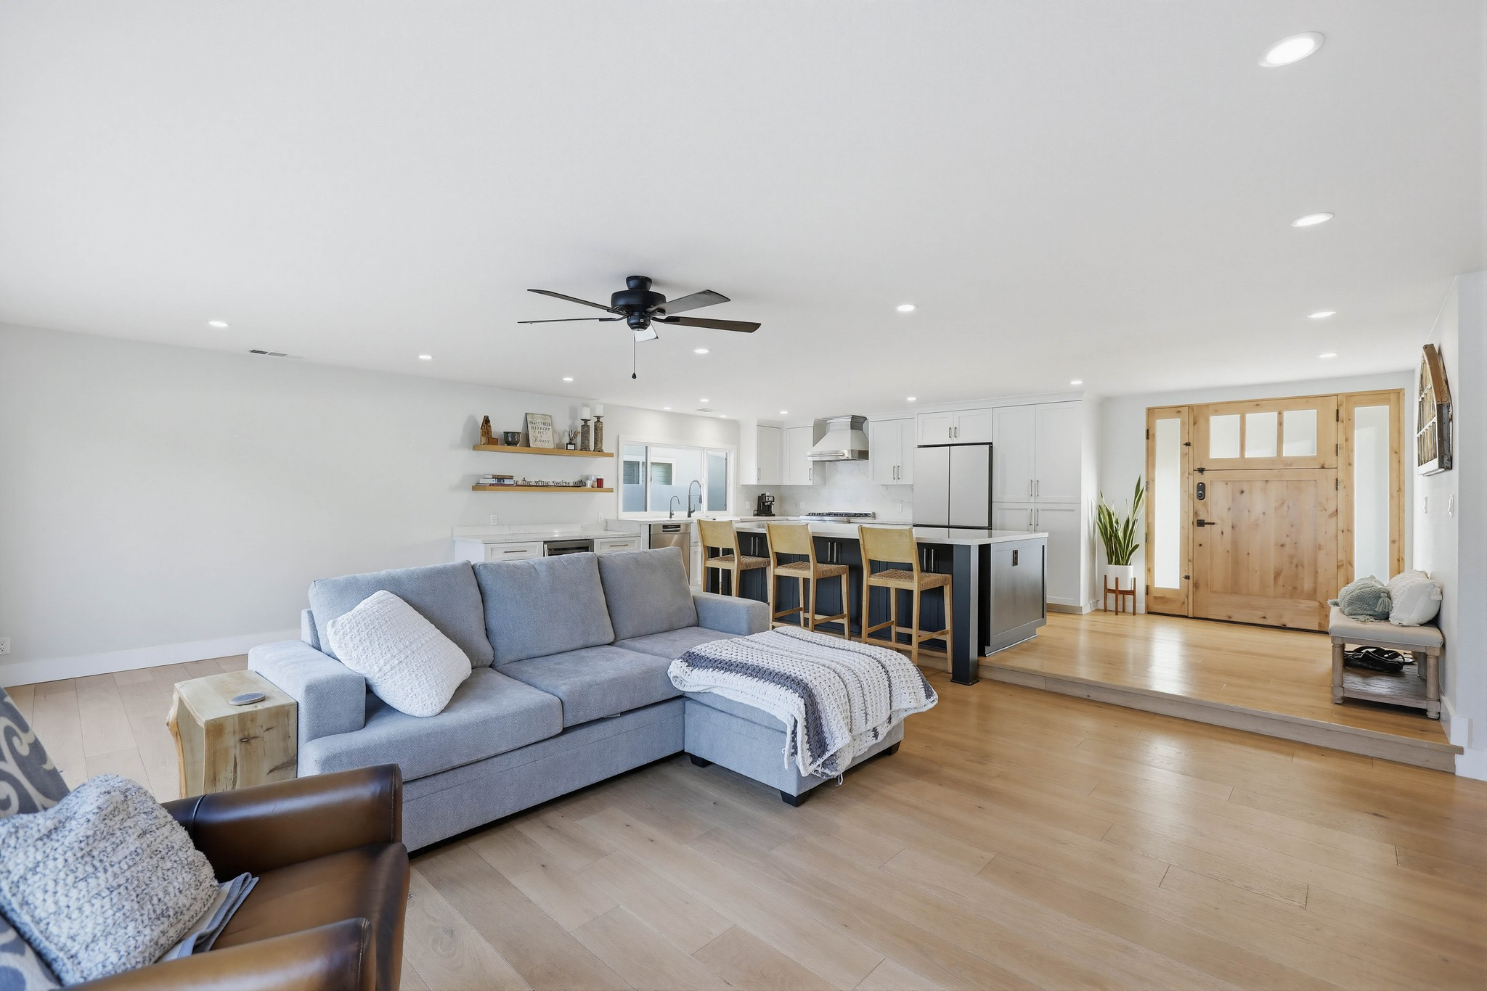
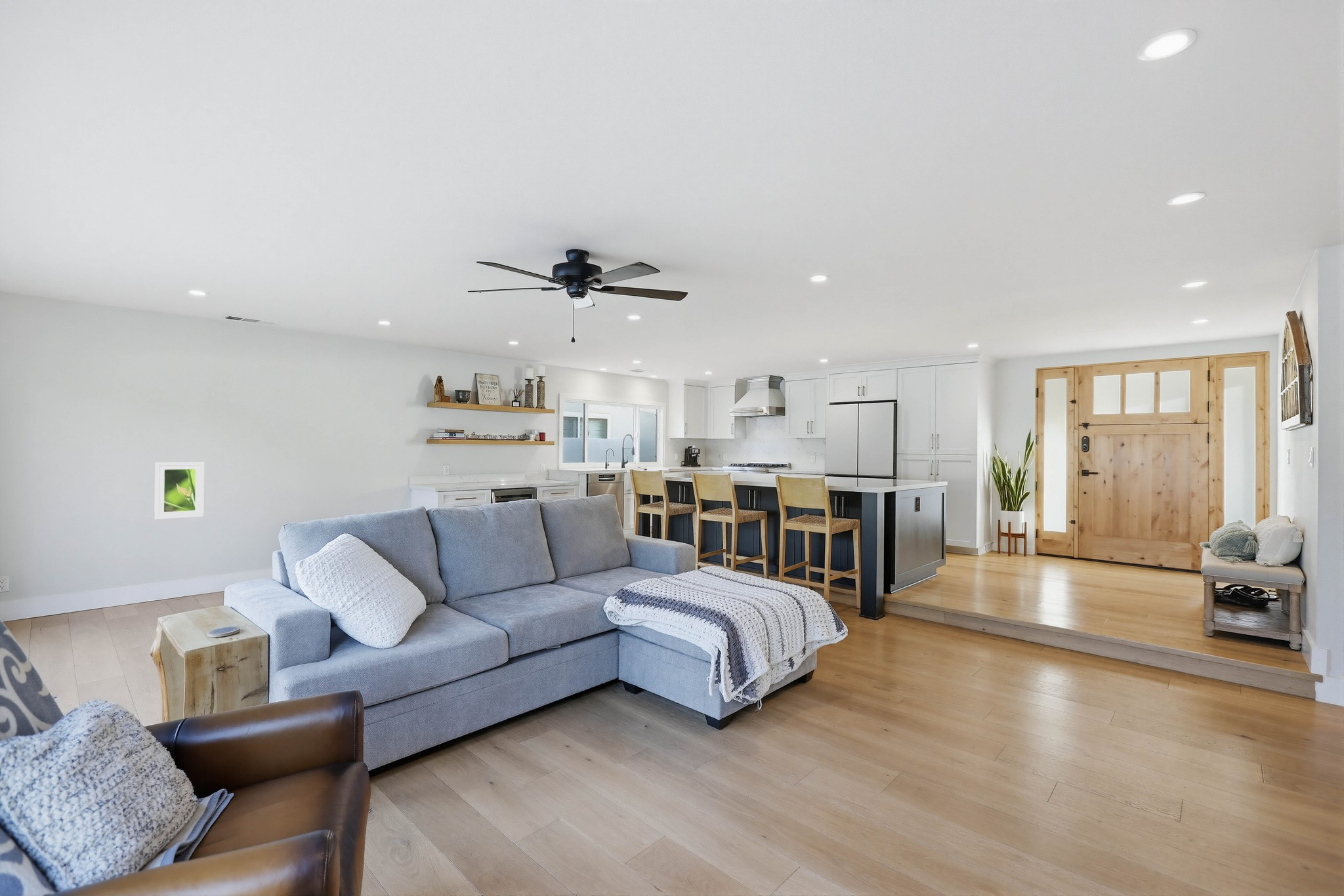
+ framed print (180, 490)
